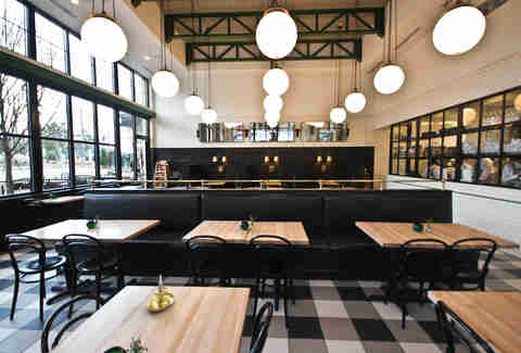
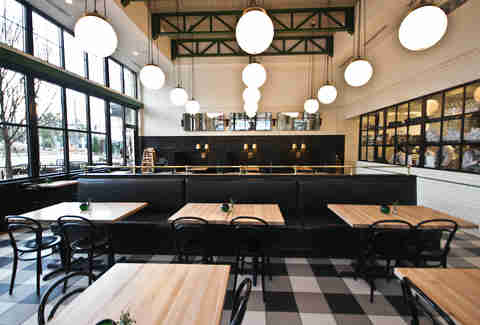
- candle holder (160, 290)
